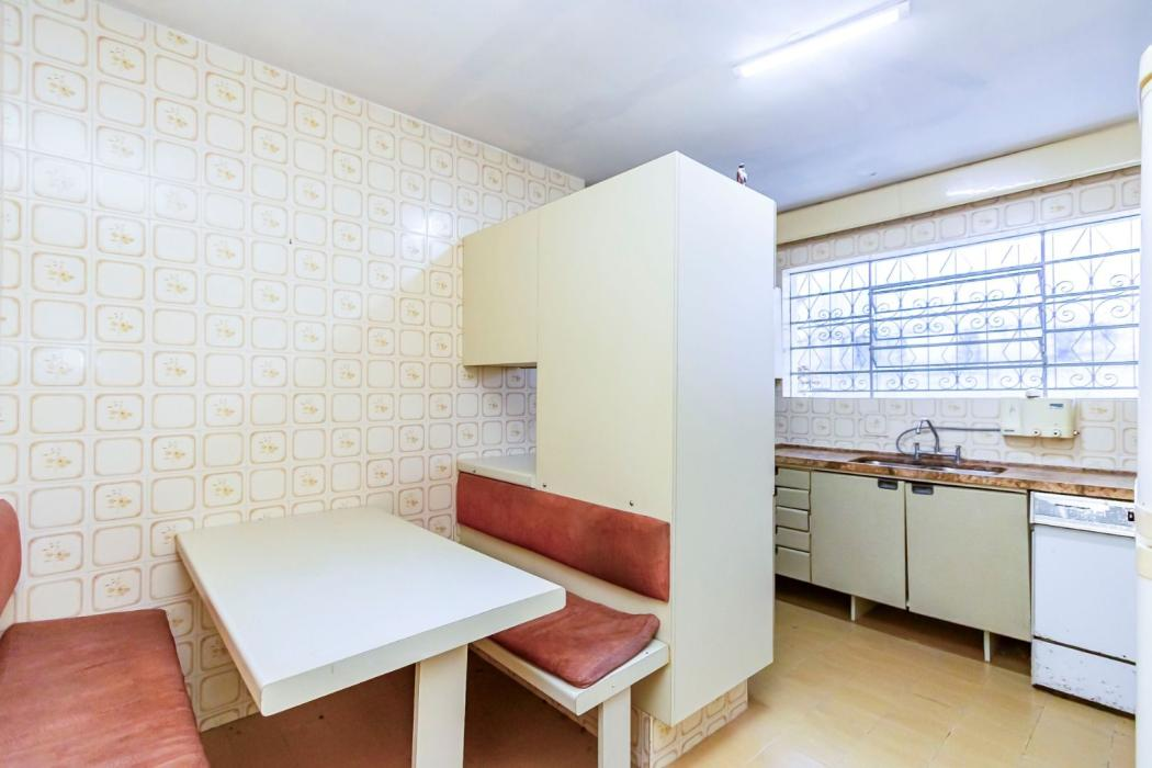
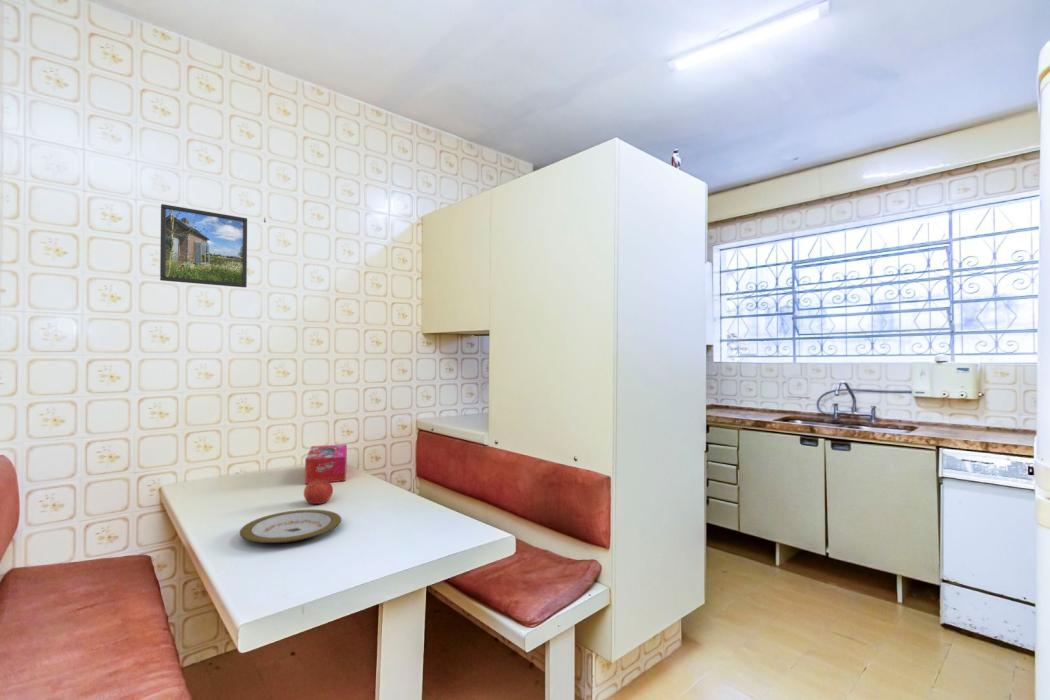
+ tissue box (327, 462)
+ fruit (318, 490)
+ plate (292, 527)
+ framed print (205, 247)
